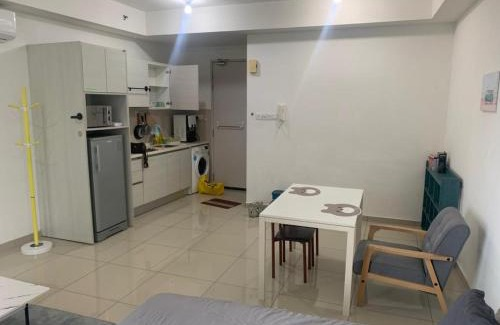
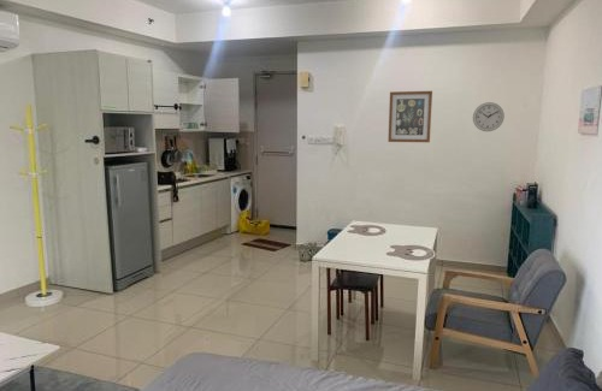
+ wall clock (488, 117)
+ wall art (409, 117)
